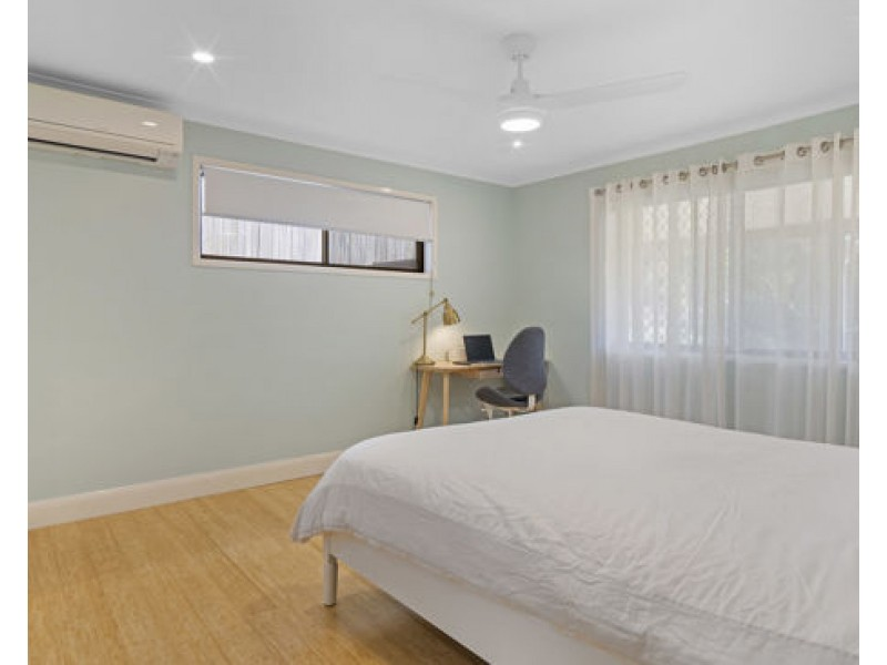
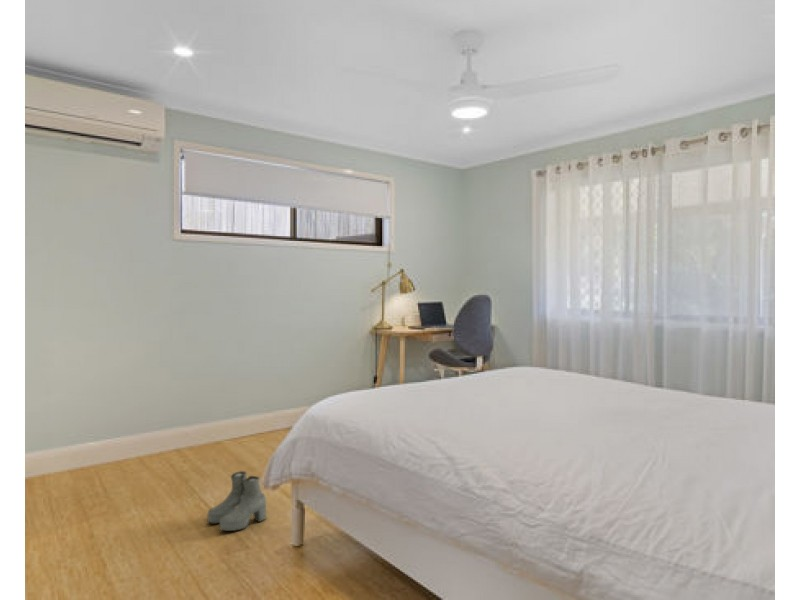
+ boots (237, 499)
